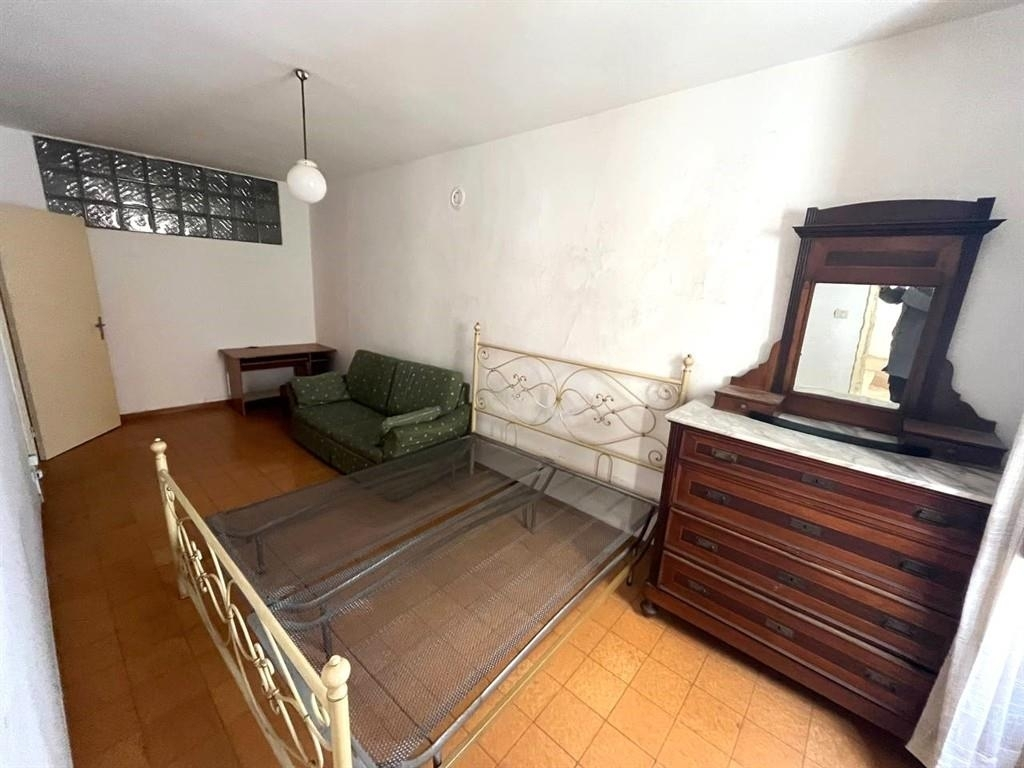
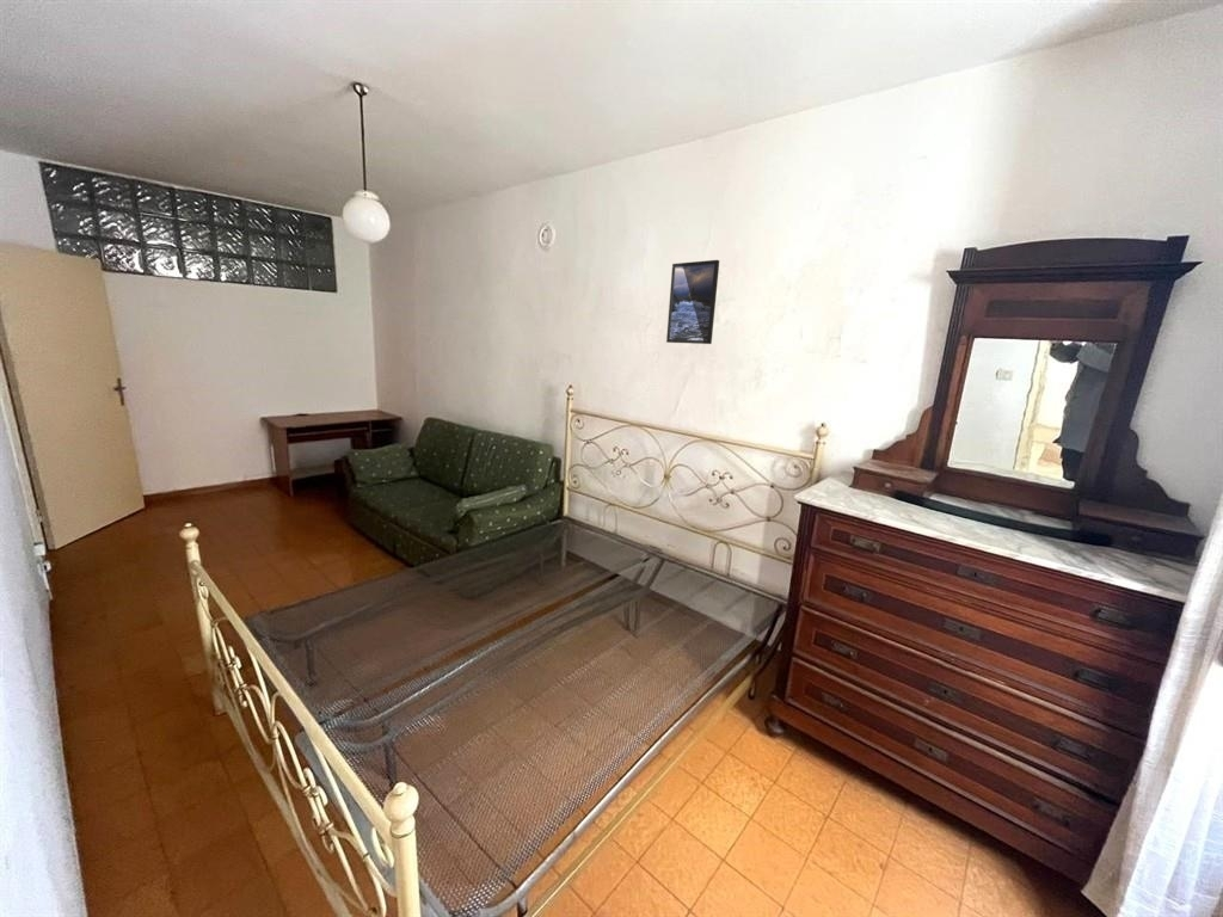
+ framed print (692, 303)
